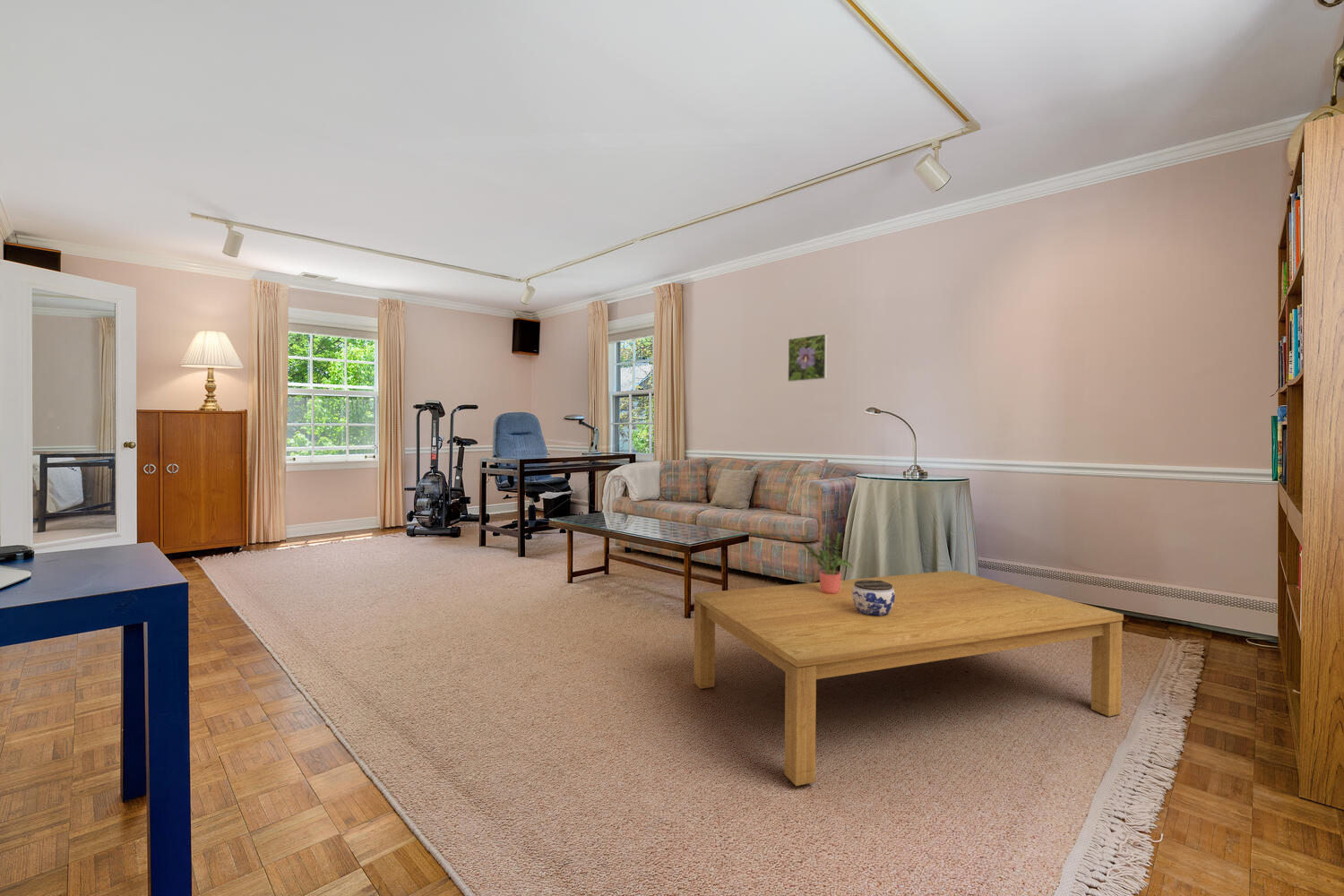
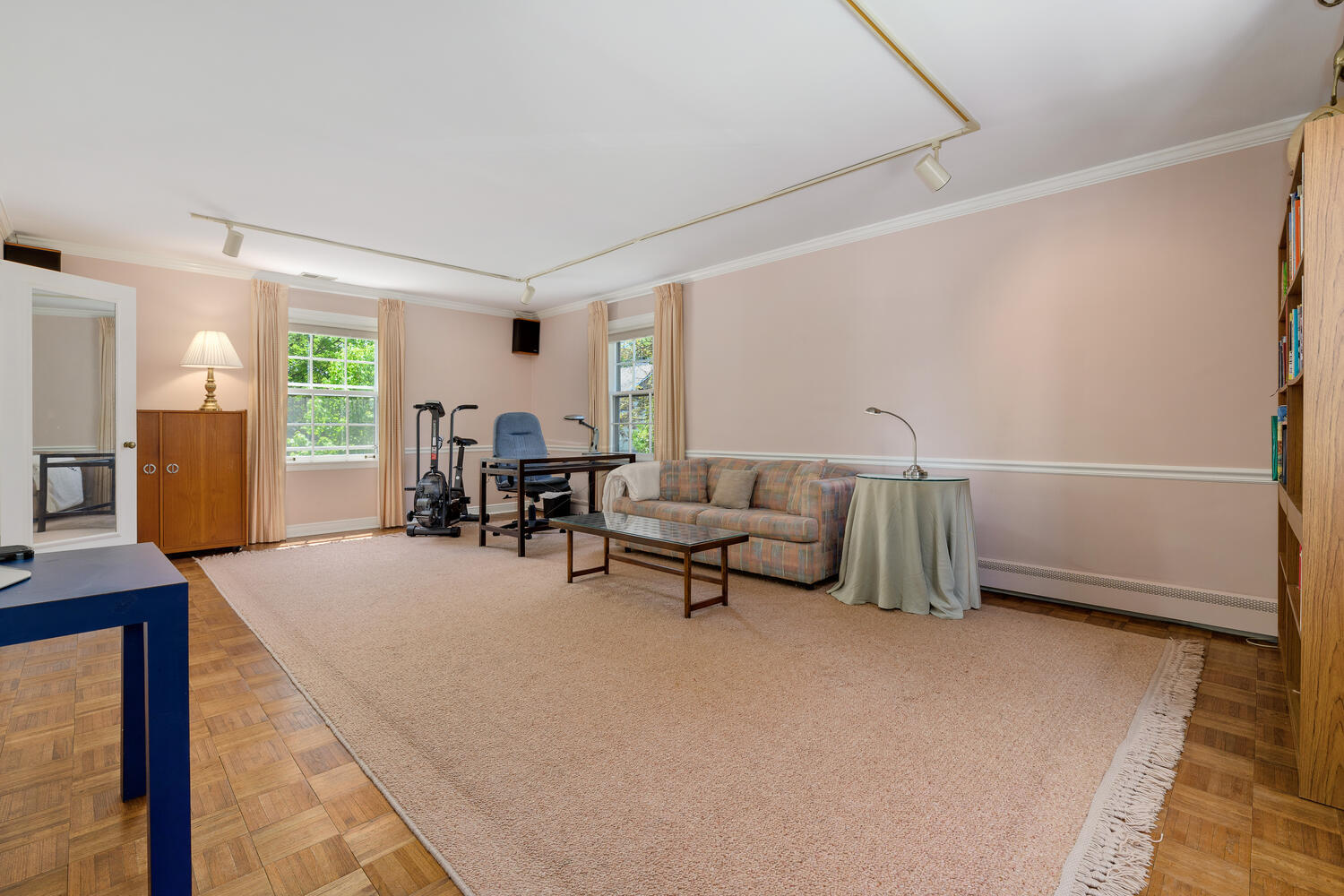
- coffee table (896, 650)
- jar (873, 597)
- potted plant (831, 564)
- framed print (806, 358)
